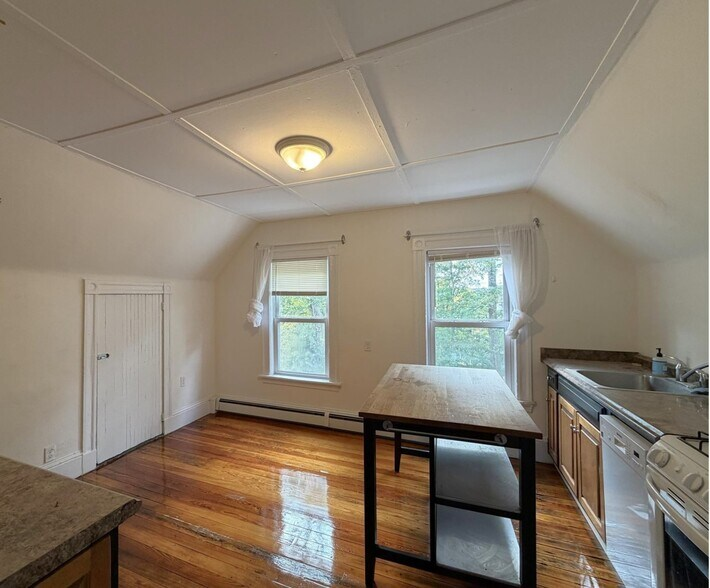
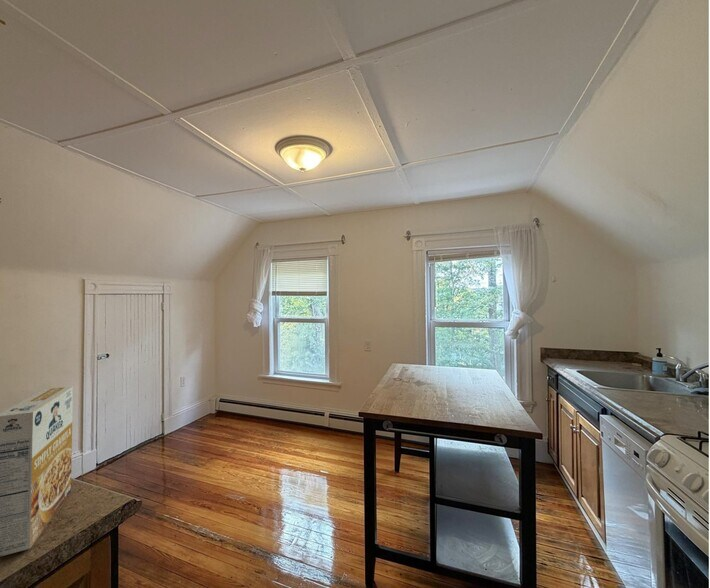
+ cereal box (37, 459)
